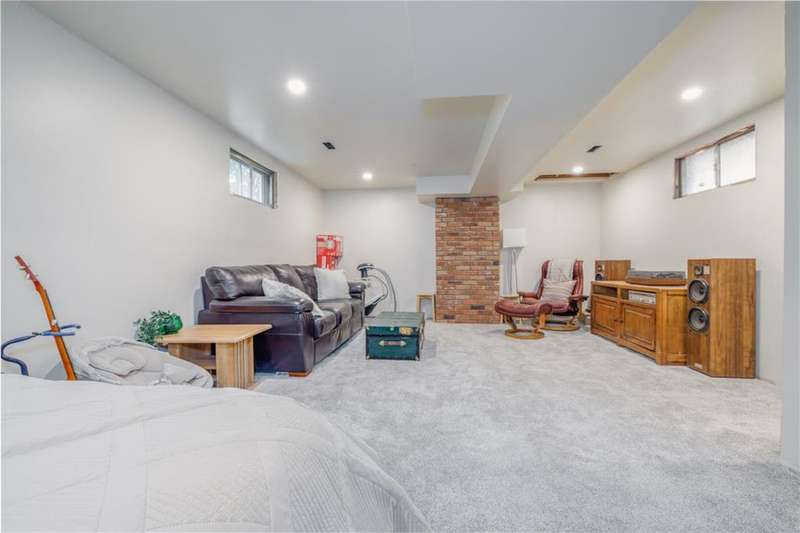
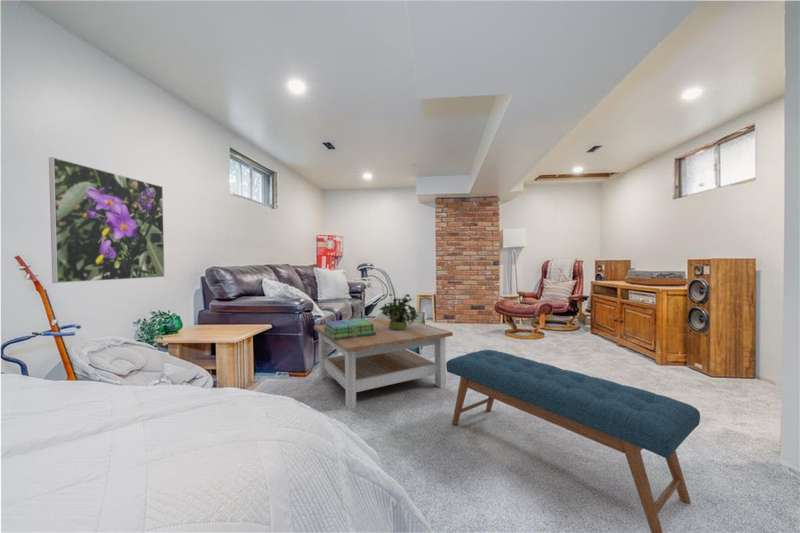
+ coffee table (379, 355)
+ bench (547, 413)
+ stack of books (349, 328)
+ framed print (116, 227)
+ potted plant (399, 310)
